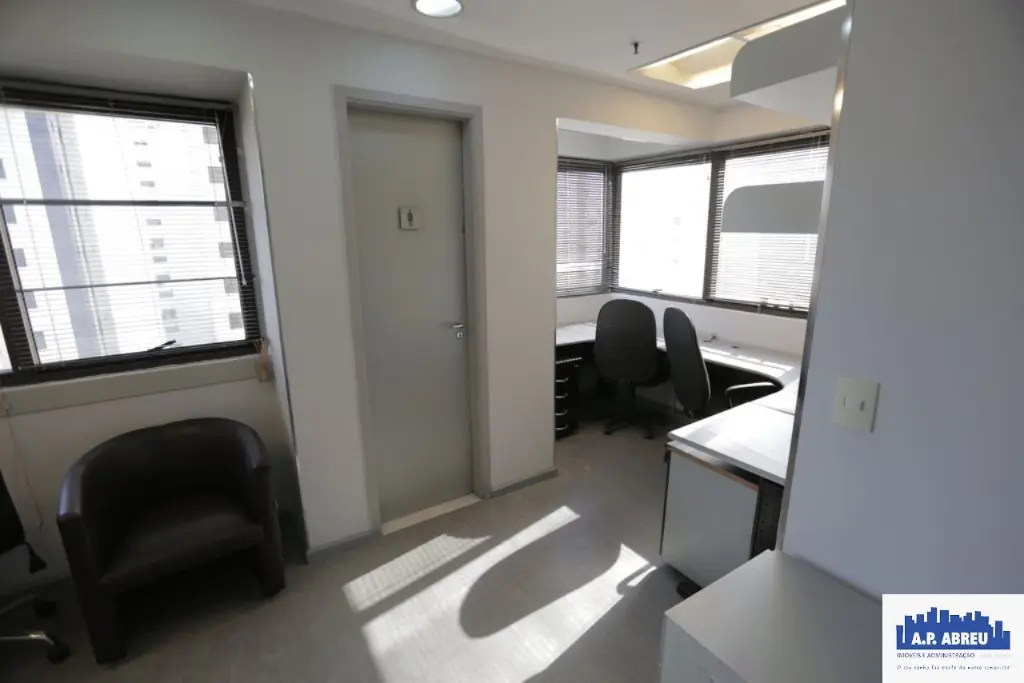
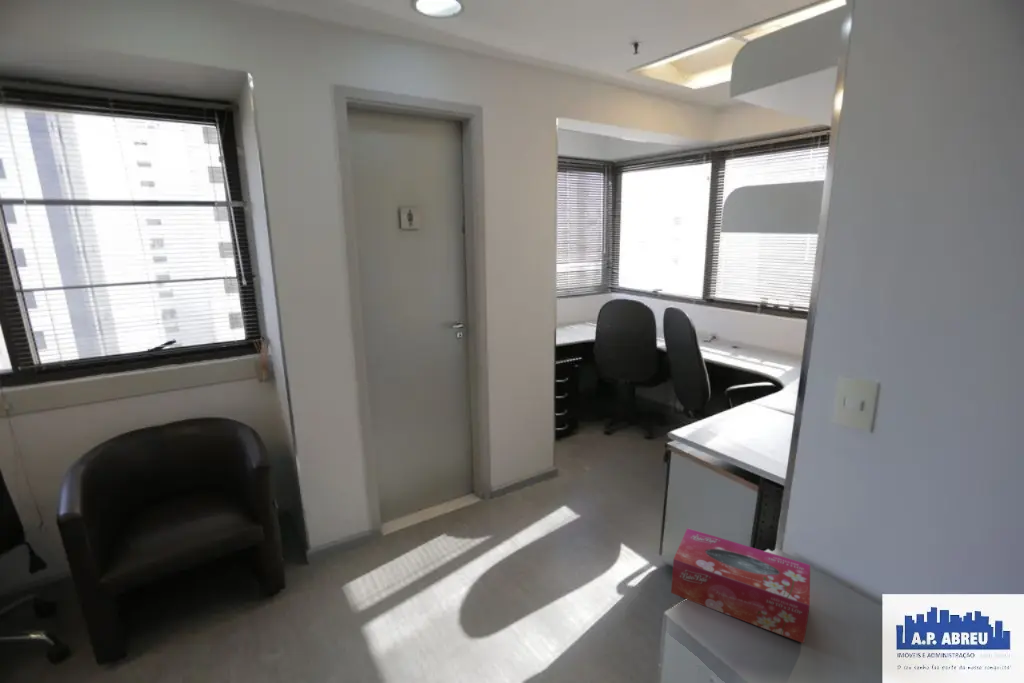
+ tissue box (739, 579)
